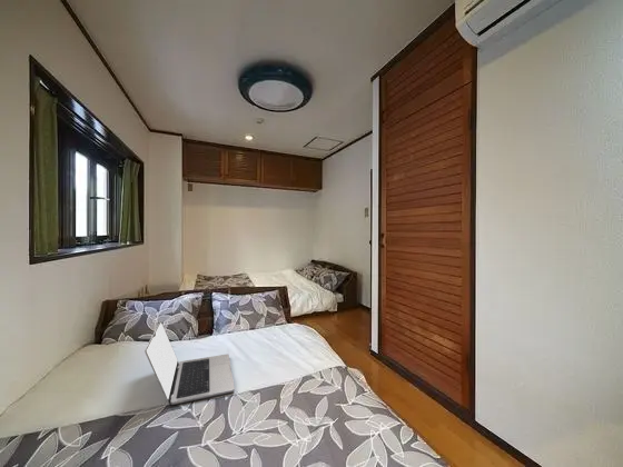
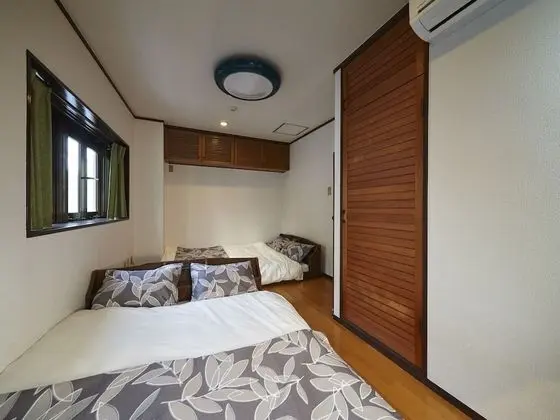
- laptop (194, 359)
